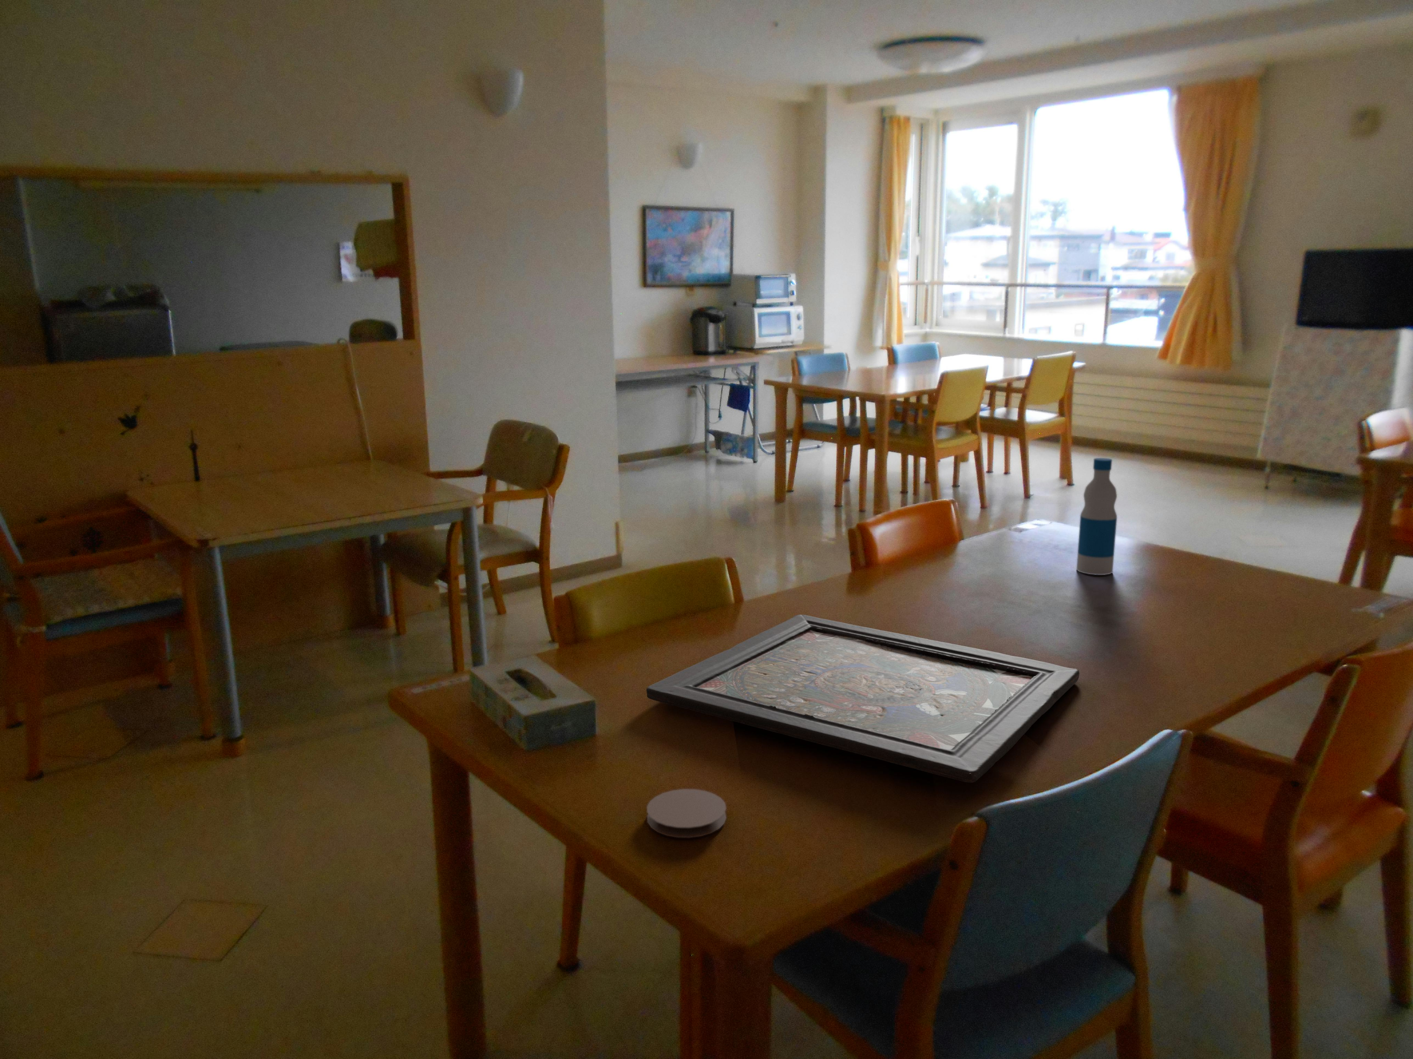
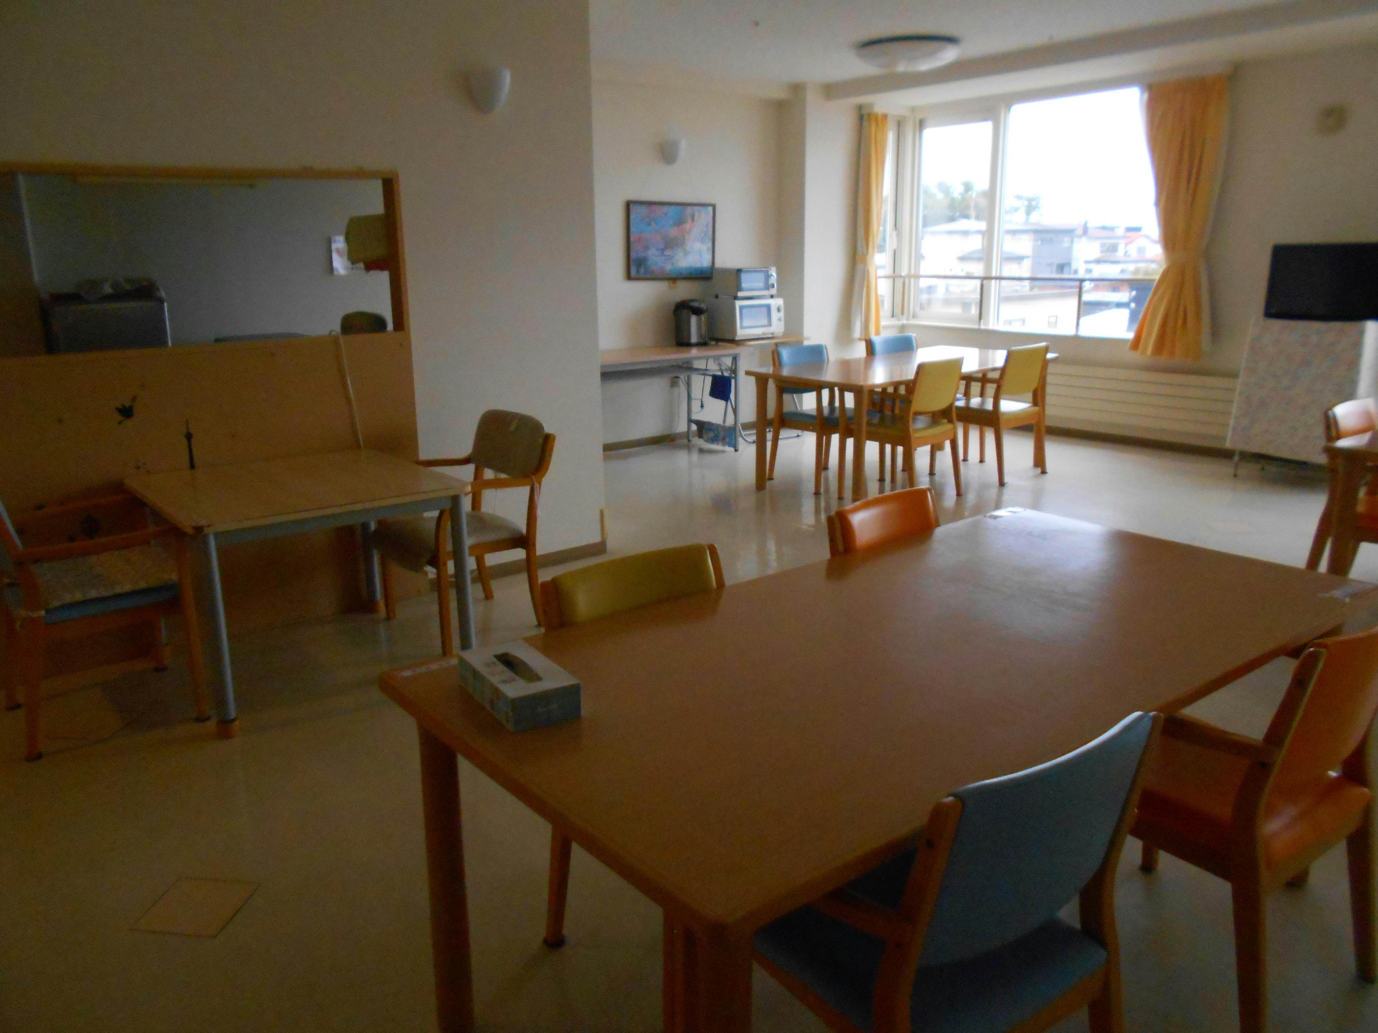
- coaster (686, 812)
- bottle (1098, 515)
- board game (868, 683)
